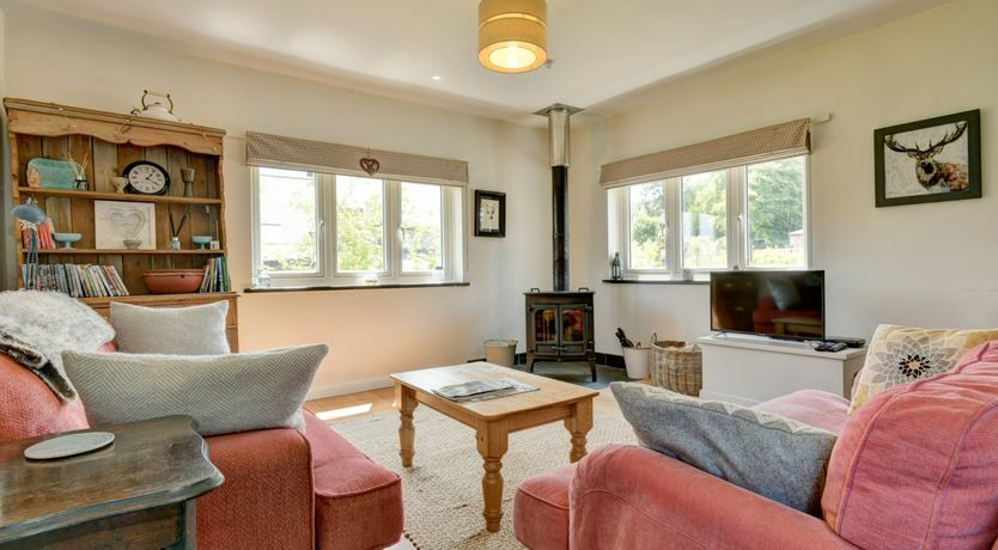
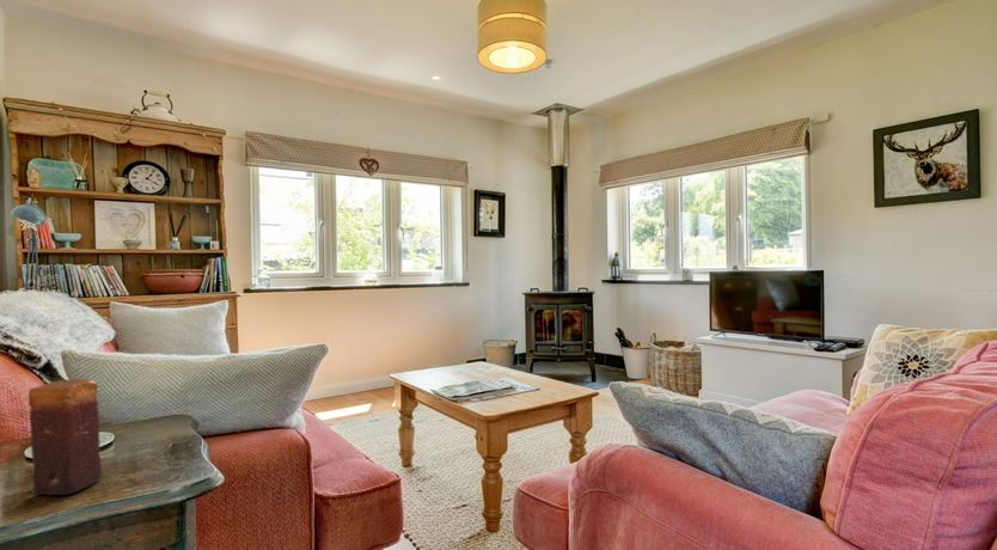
+ candle (66, 434)
